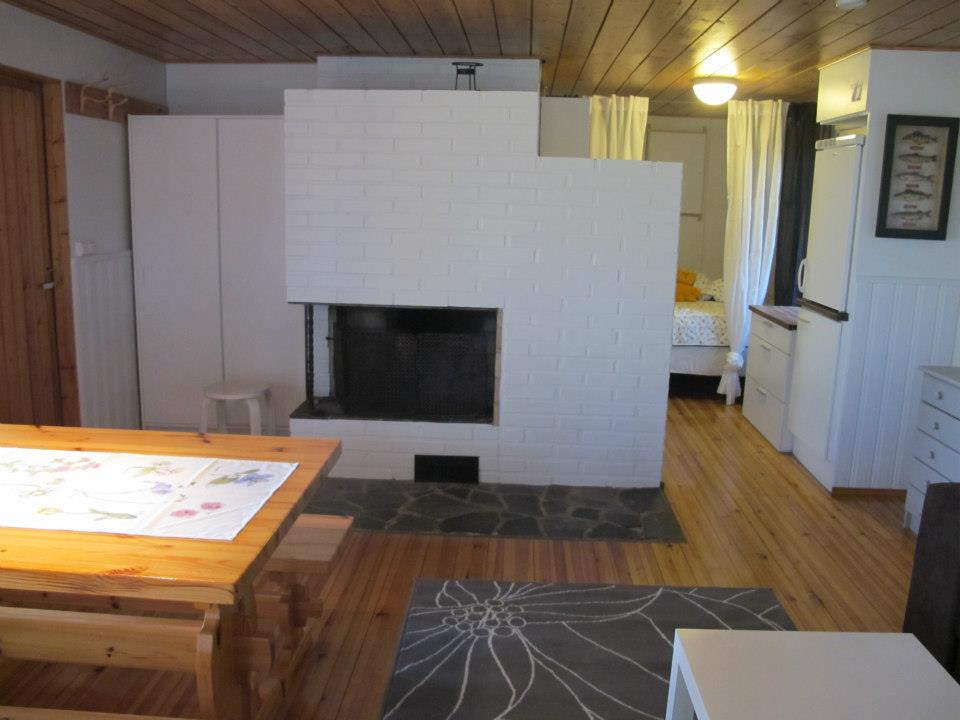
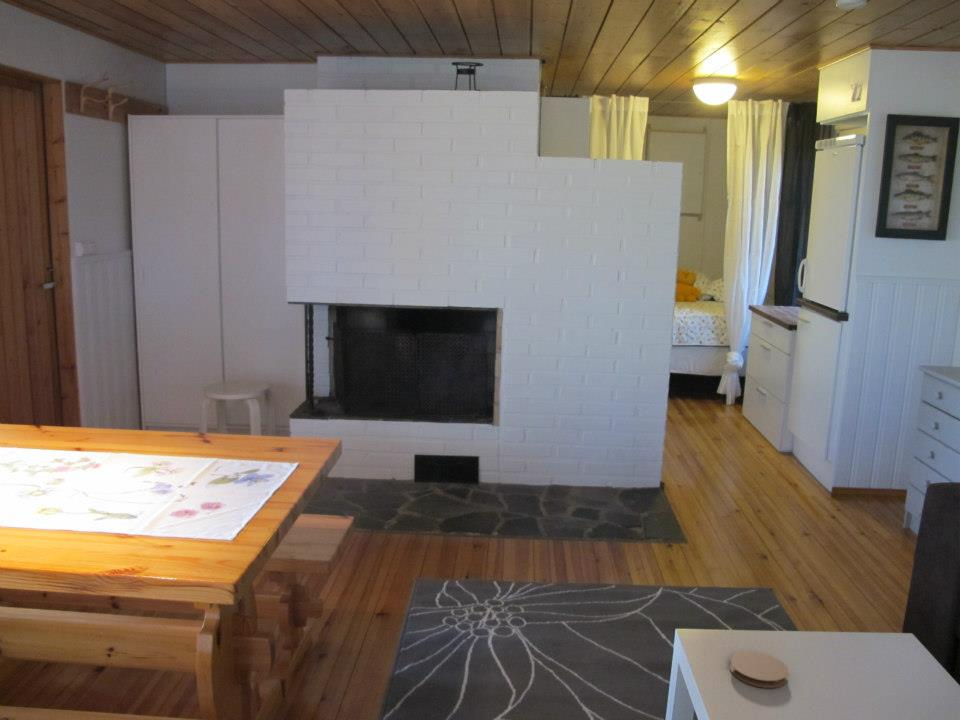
+ coaster (758, 668)
